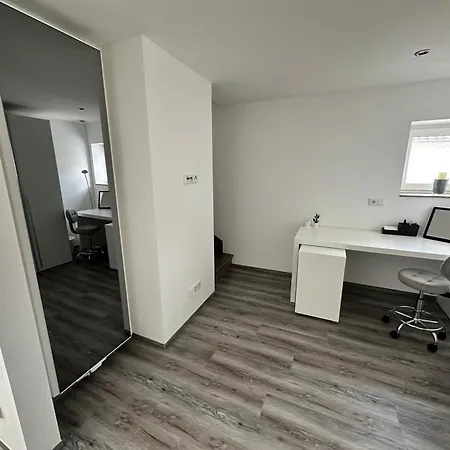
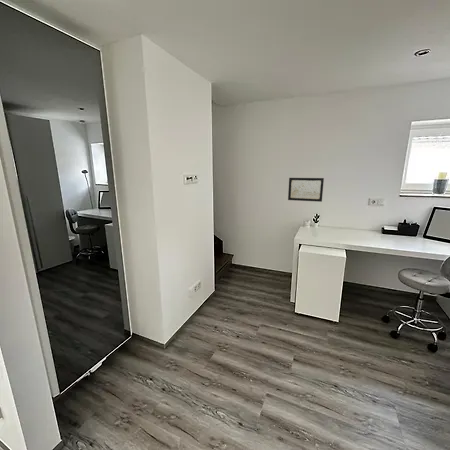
+ wall art (305, 189)
